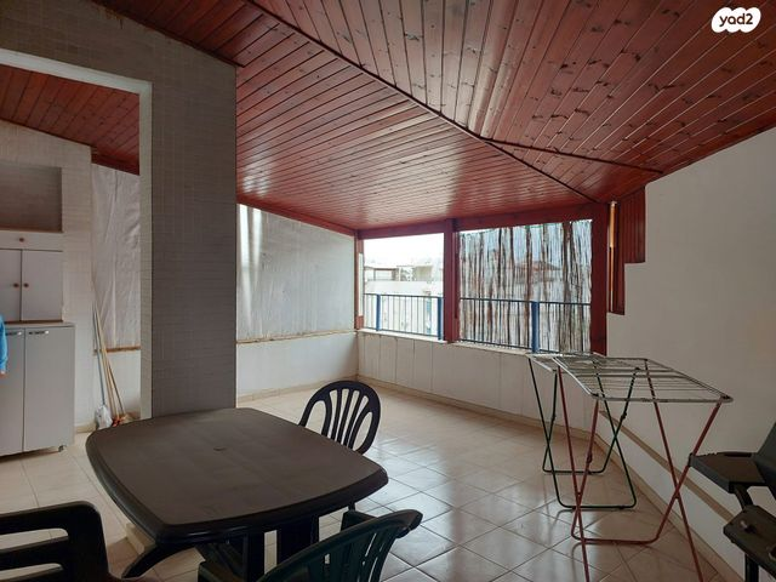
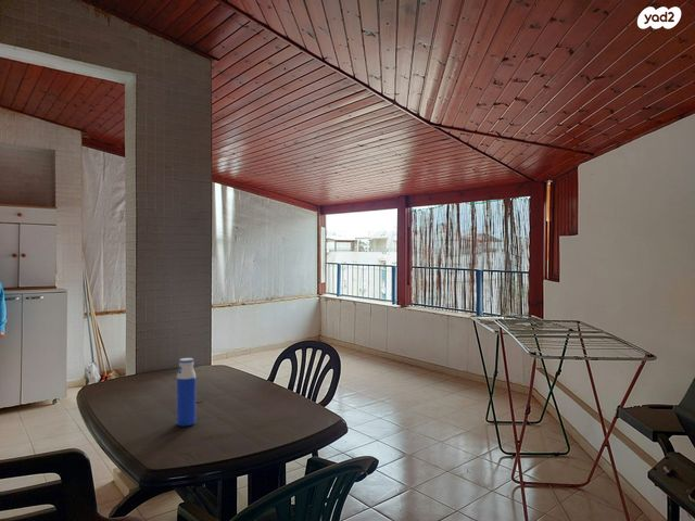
+ water bottle (186, 391)
